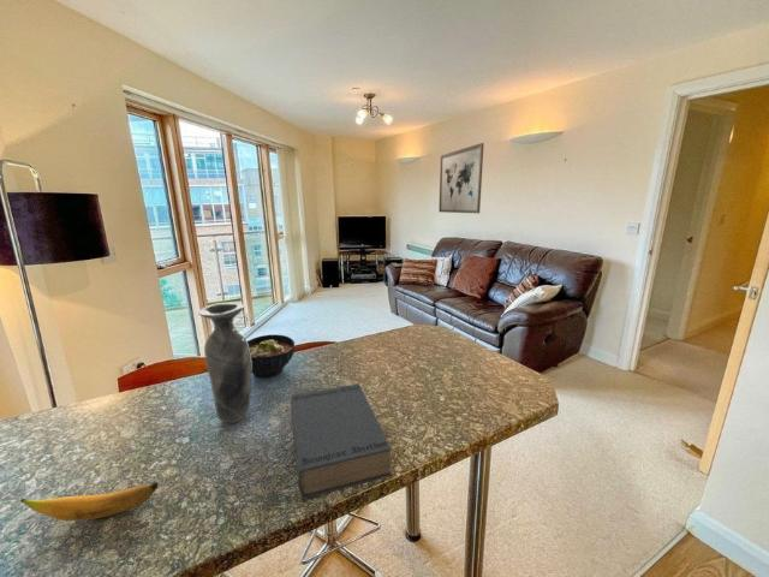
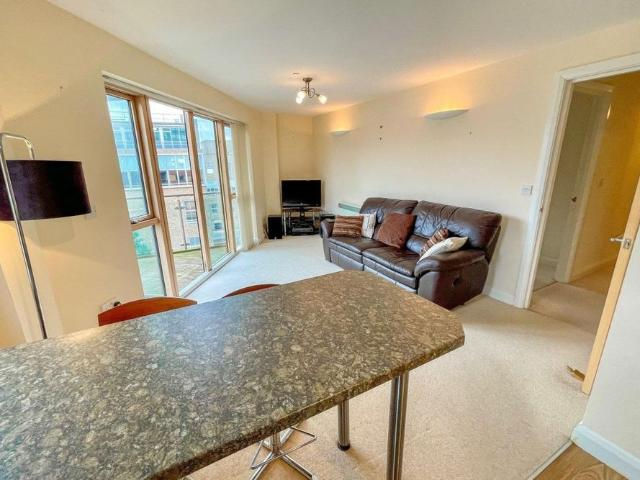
- vase (228, 363)
- bowl (267, 356)
- banana (95, 498)
- wall art (458, 182)
- book (334, 430)
